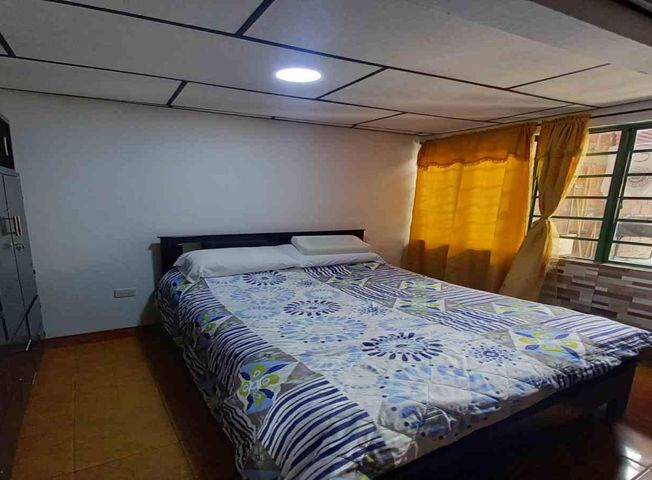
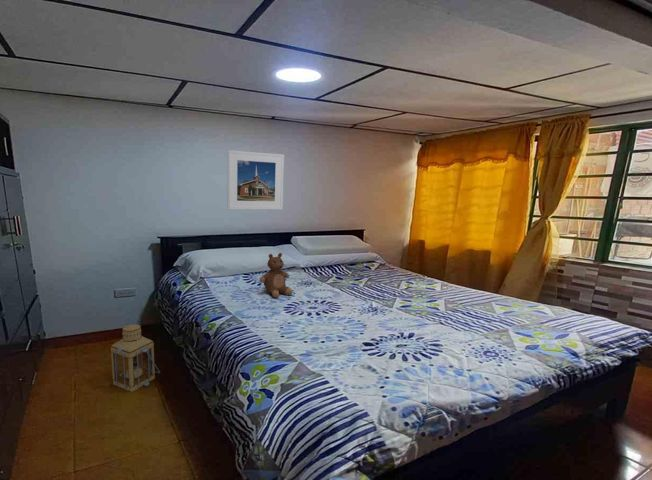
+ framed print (256, 181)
+ lantern (135, 353)
+ teddy bear (277, 274)
